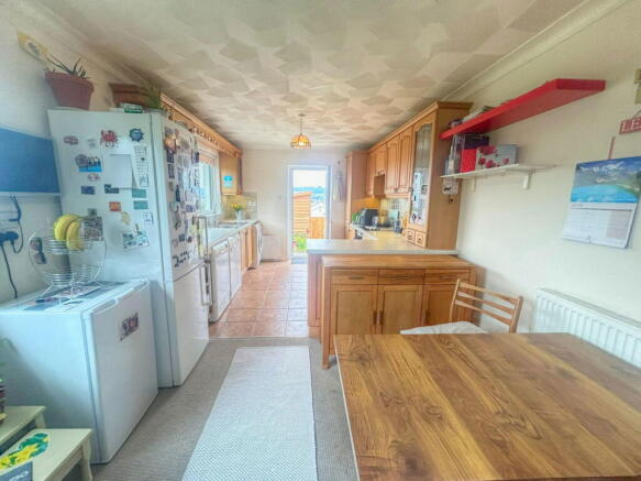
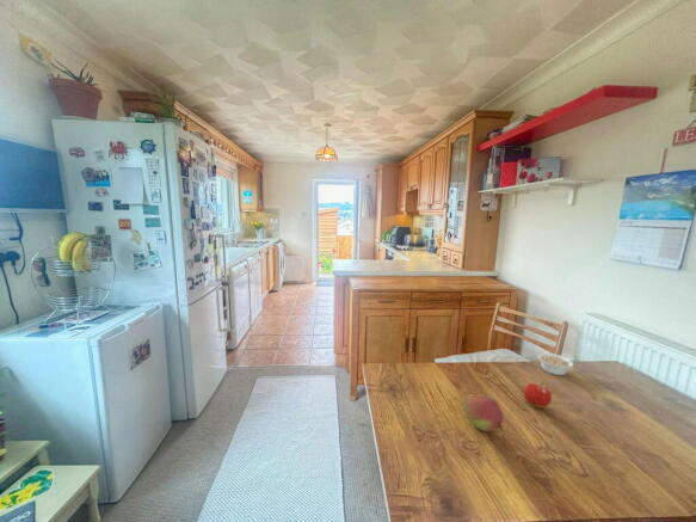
+ legume (555, 363)
+ fruit (536, 394)
+ fruit (481, 411)
